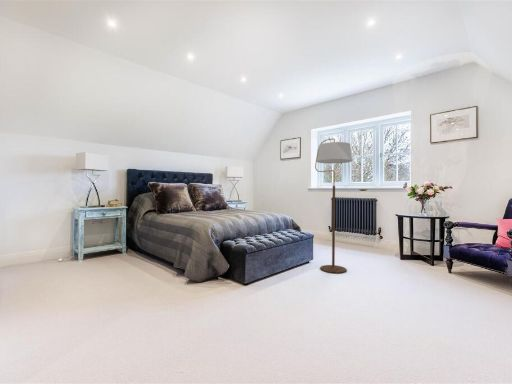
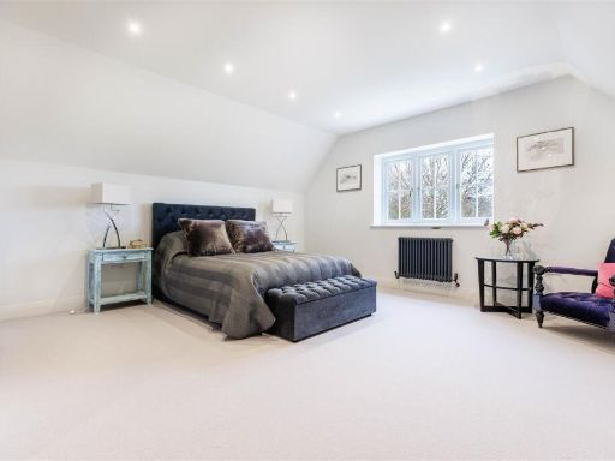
- floor lamp (333, 203)
